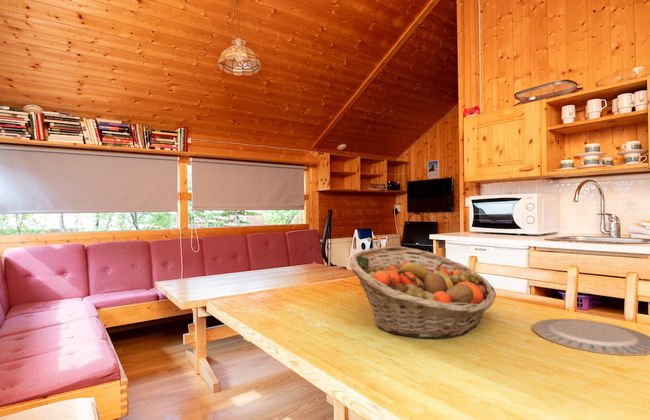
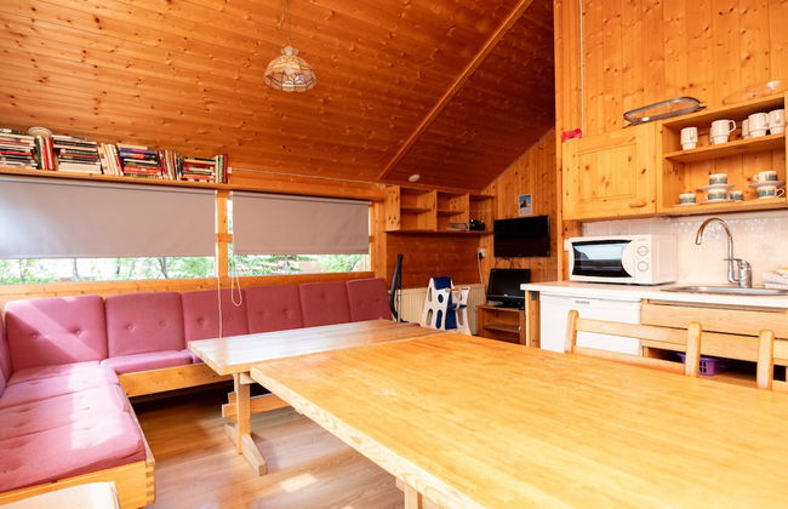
- chinaware (591, 332)
- fruit basket (421, 285)
